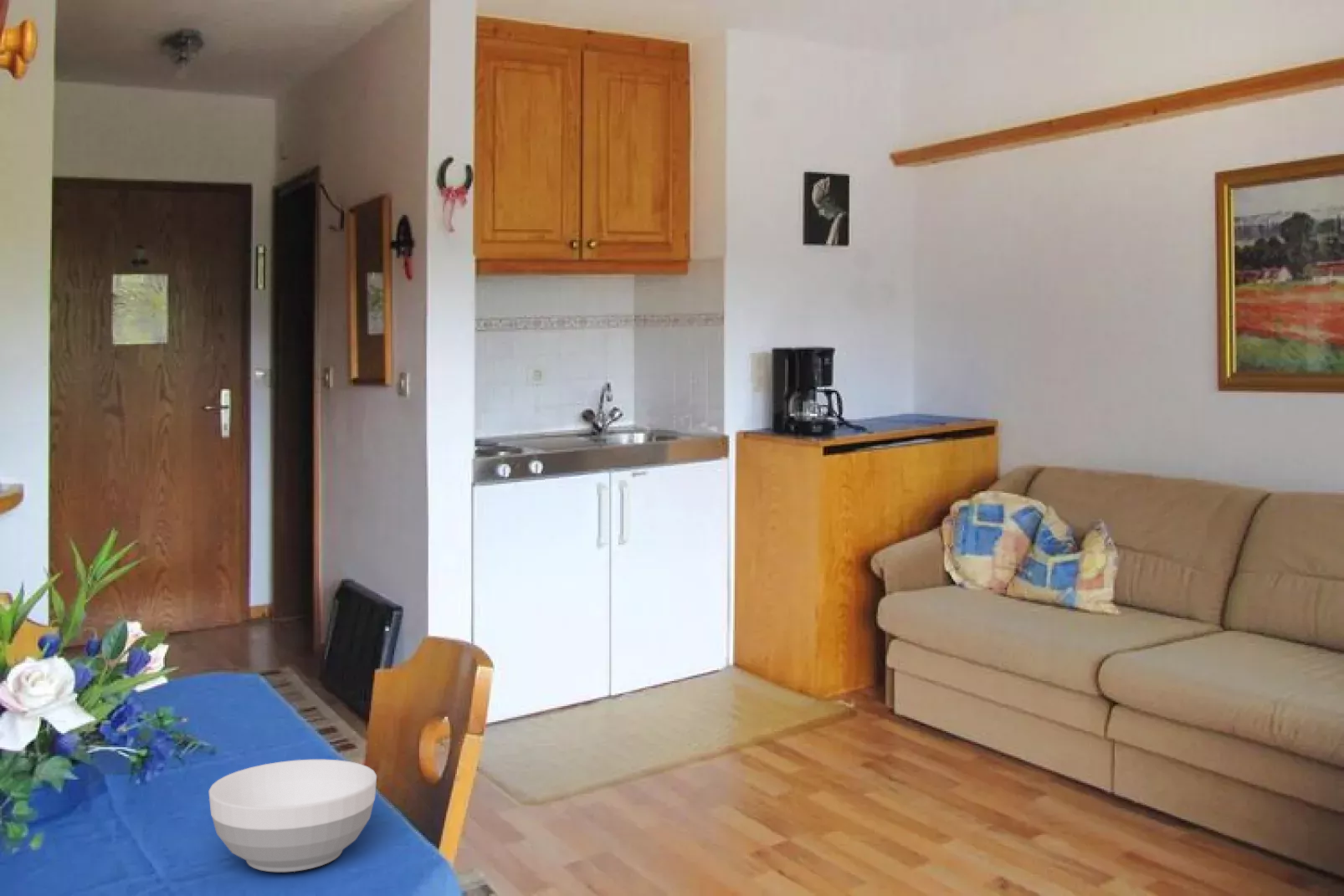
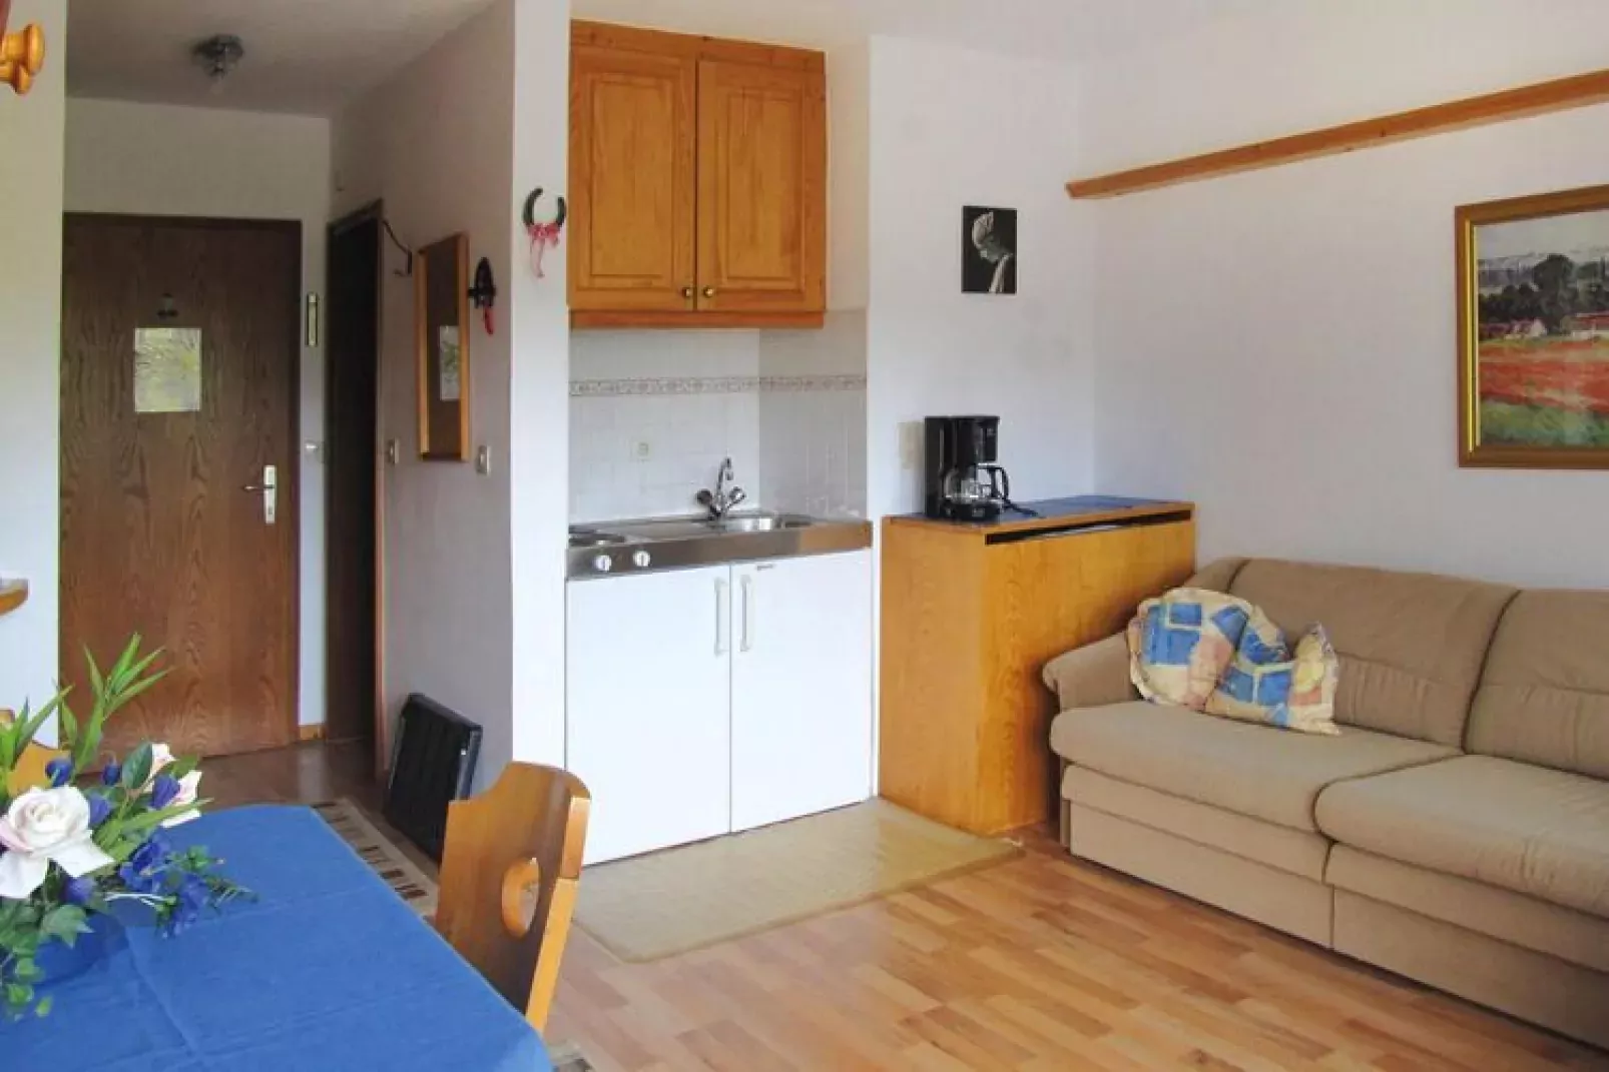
- bowl (295, 818)
